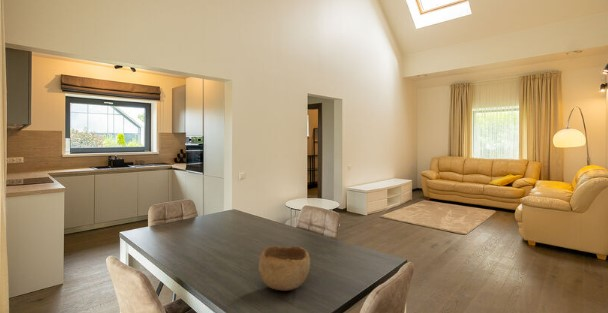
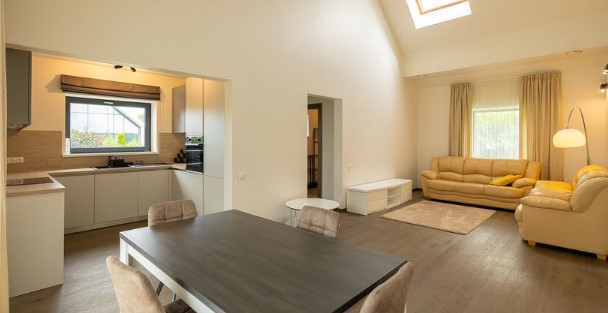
- bowl (284, 268)
